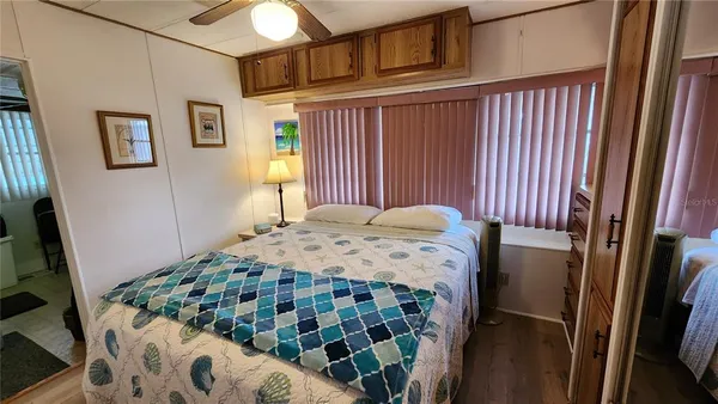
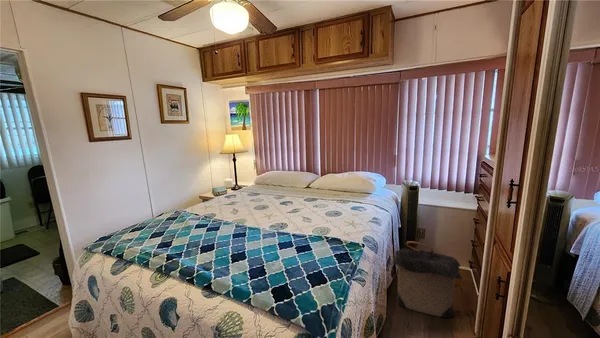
+ laundry hamper (426, 273)
